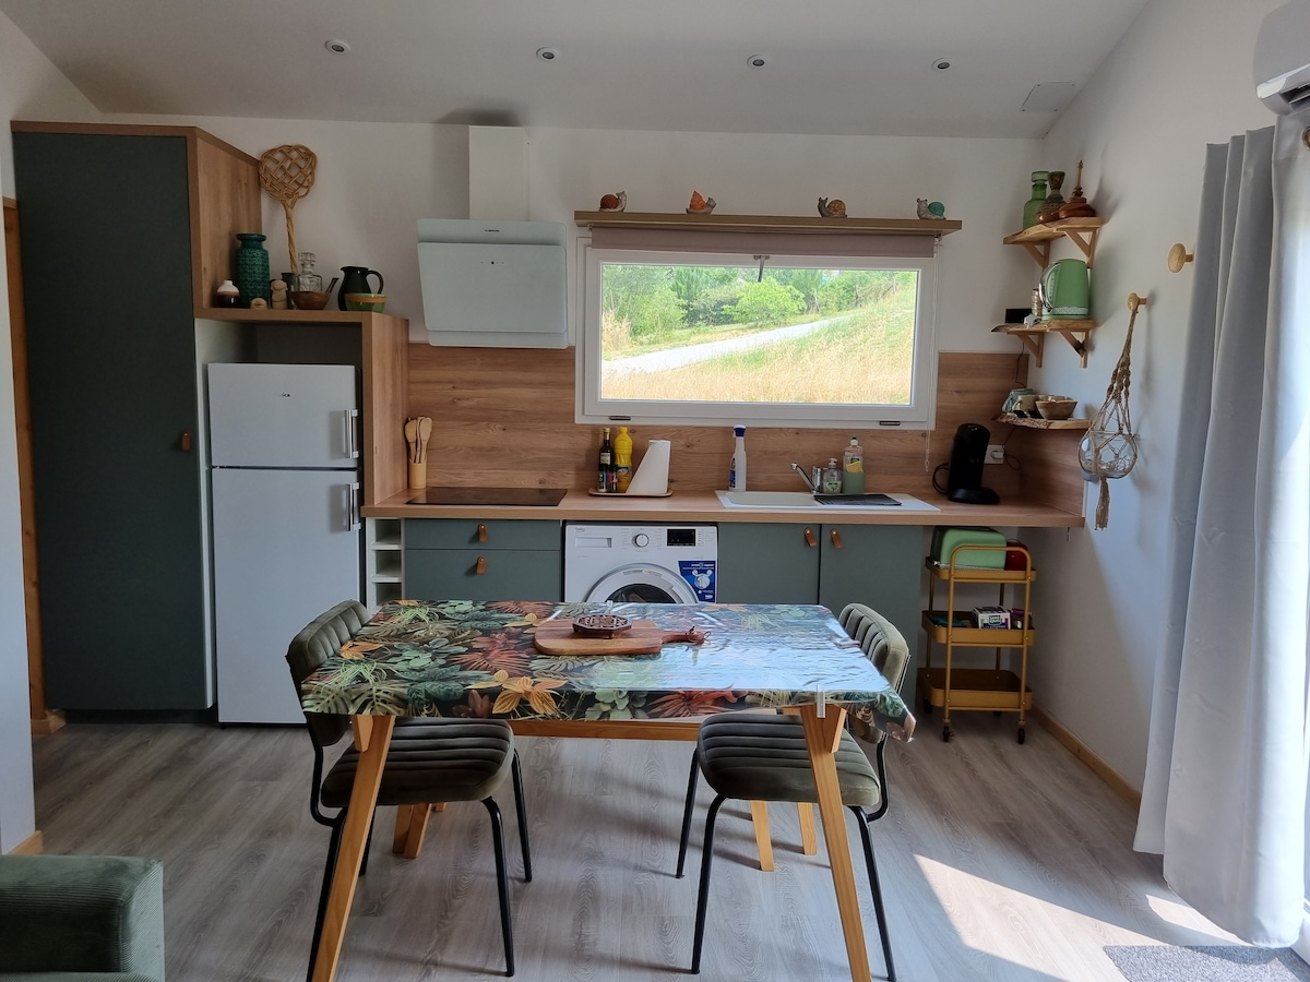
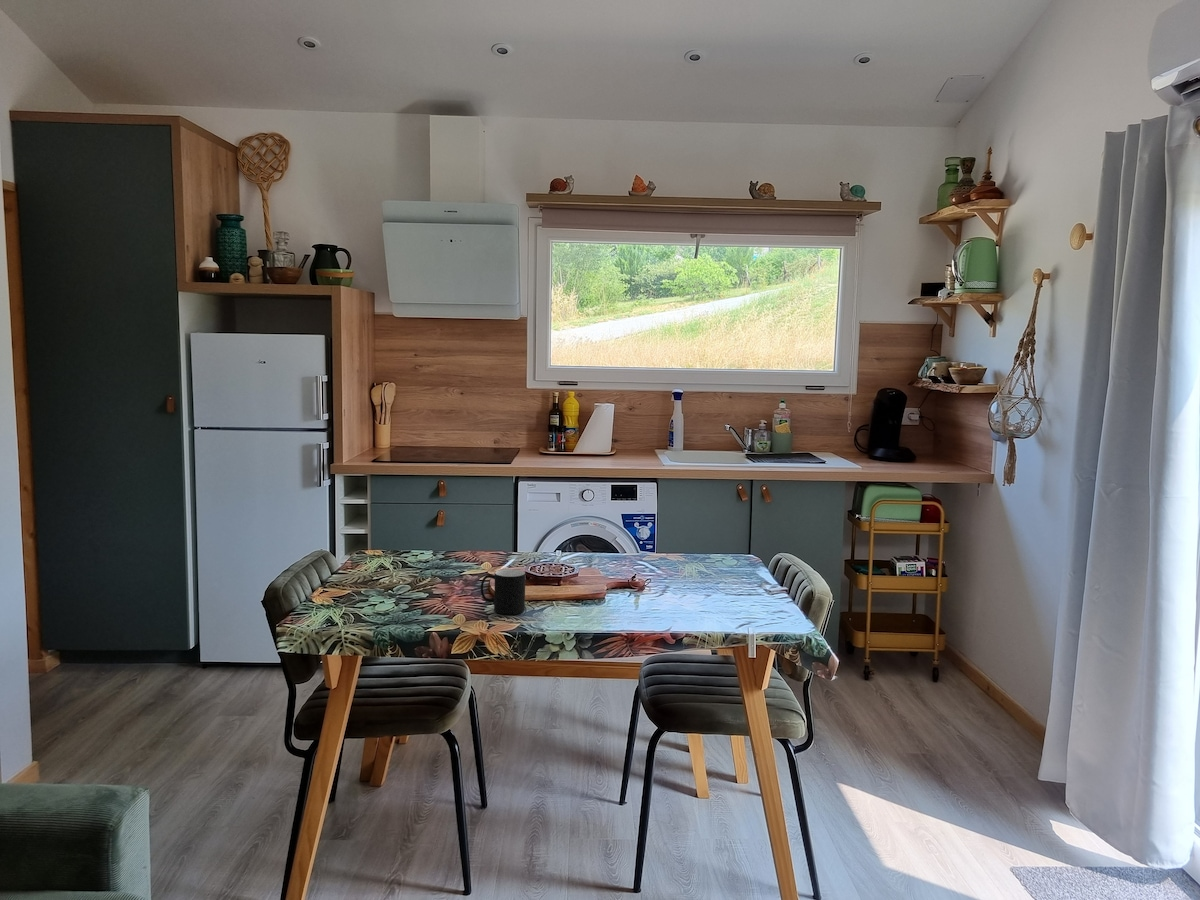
+ cup (502, 591)
